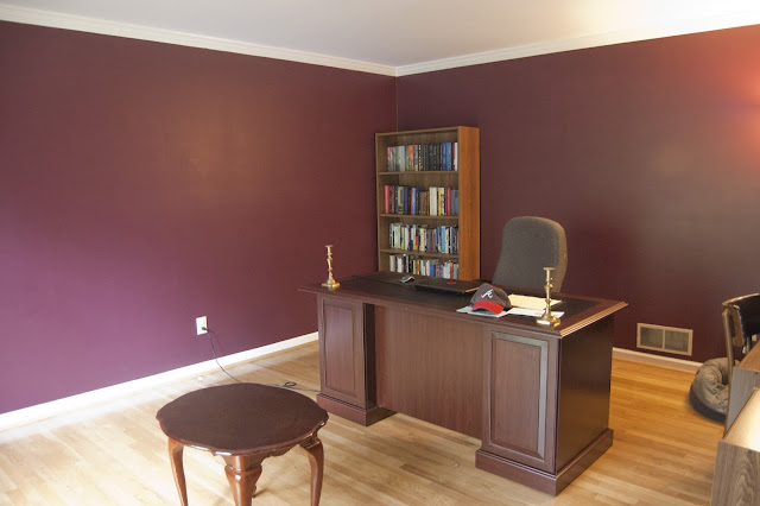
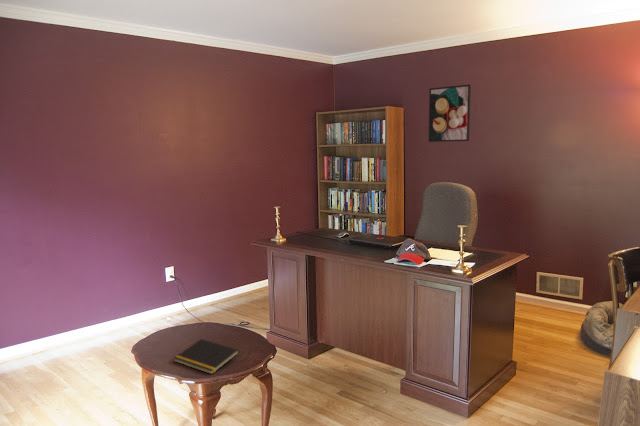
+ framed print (448, 114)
+ notepad (206, 355)
